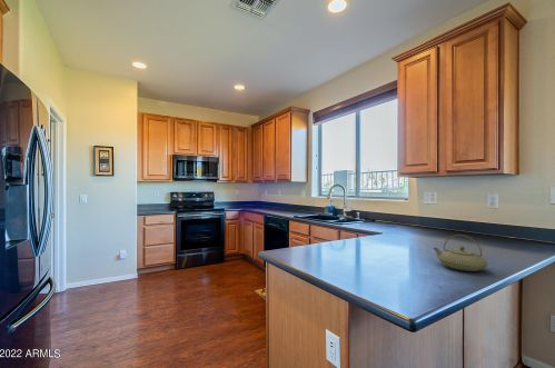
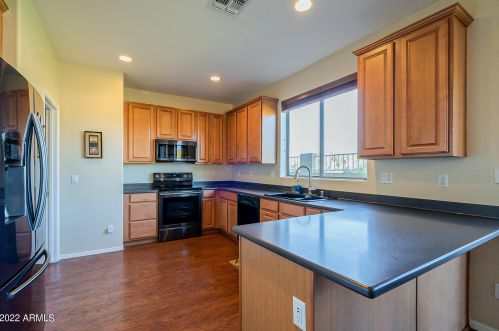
- teapot (458, 250)
